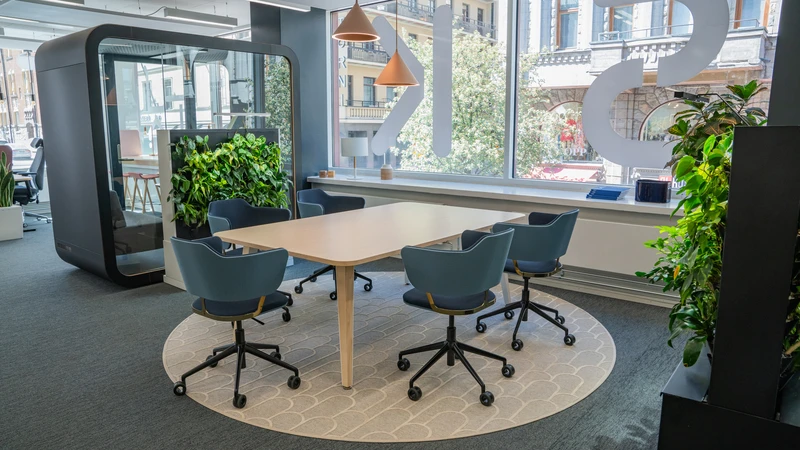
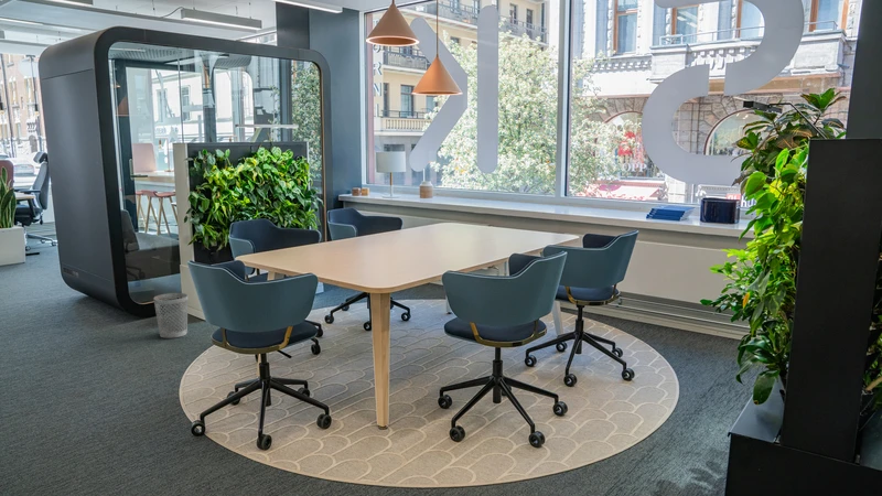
+ wastebasket (172, 315)
